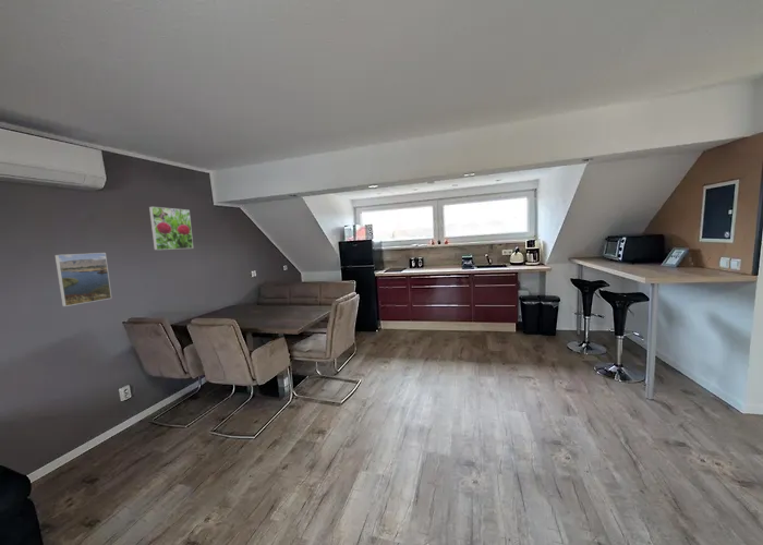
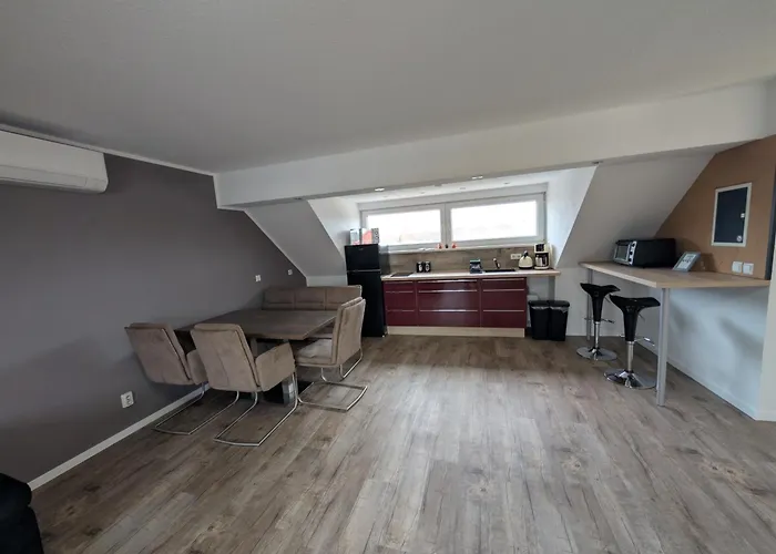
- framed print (85, 278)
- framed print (172, 229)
